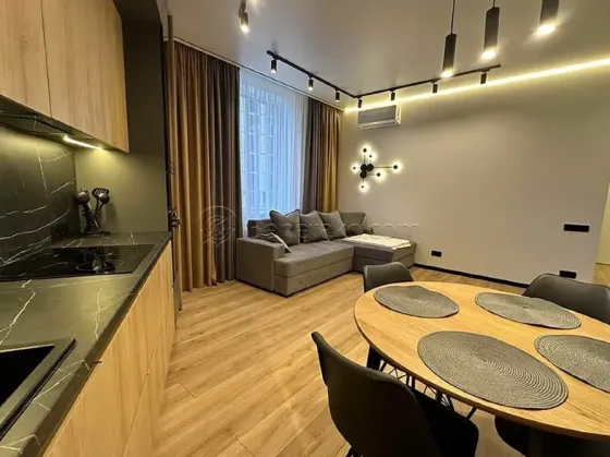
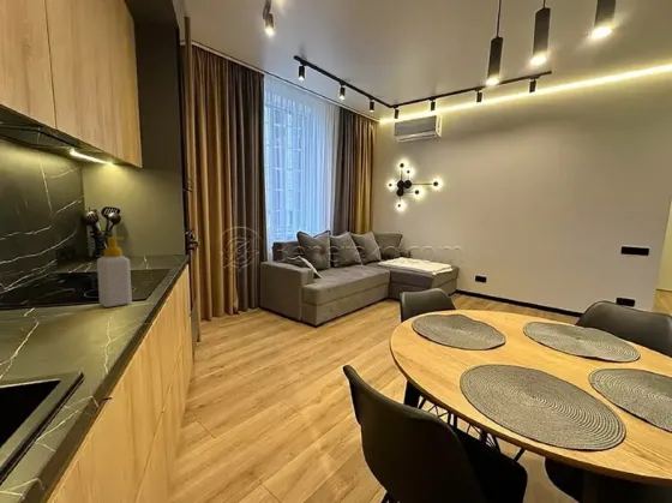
+ soap bottle (114, 270)
